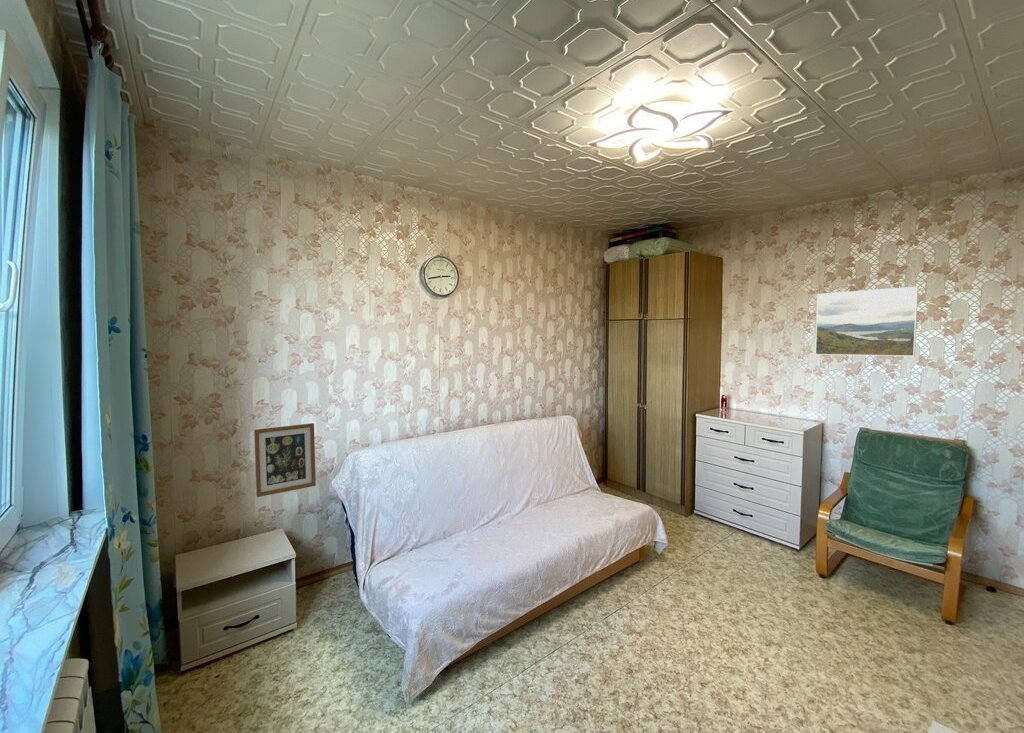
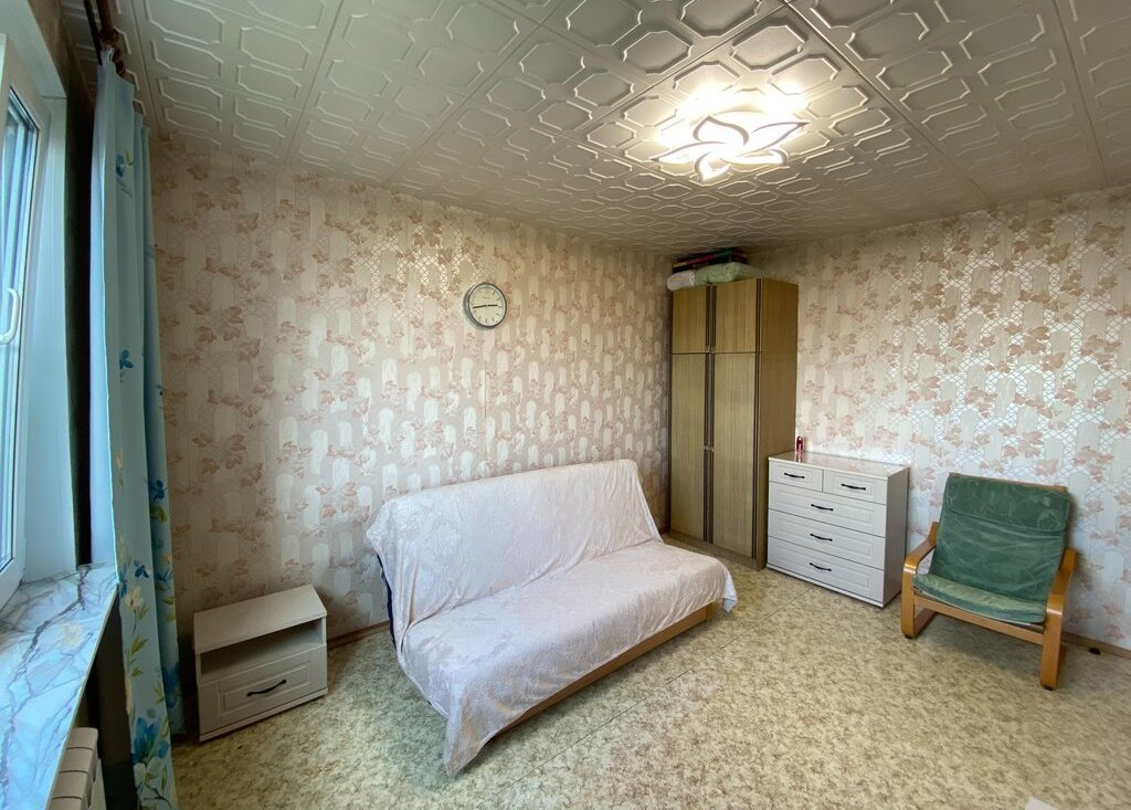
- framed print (863, 323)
- wall art (286, 458)
